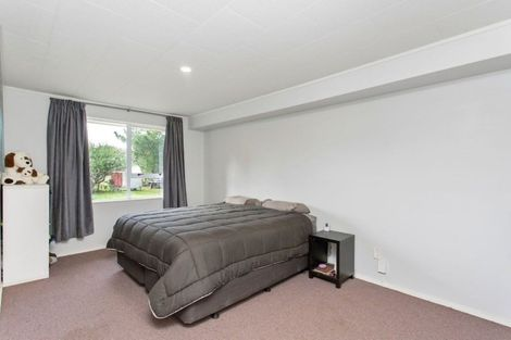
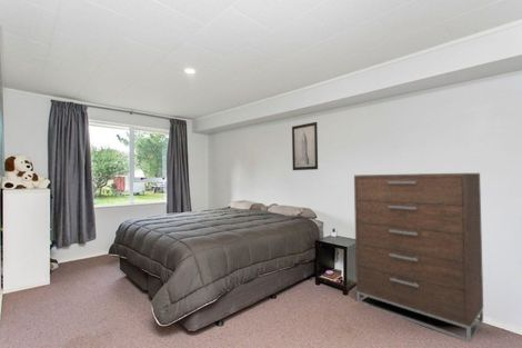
+ dresser (413, 242)
+ wall art (304, 147)
